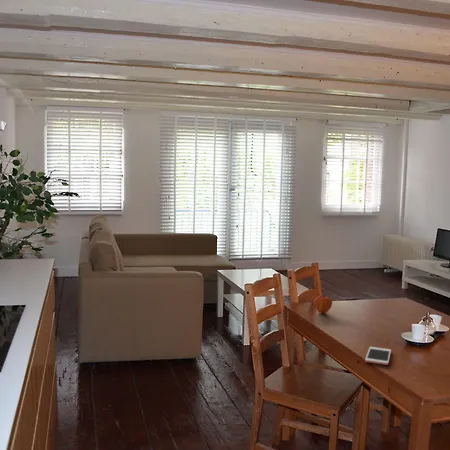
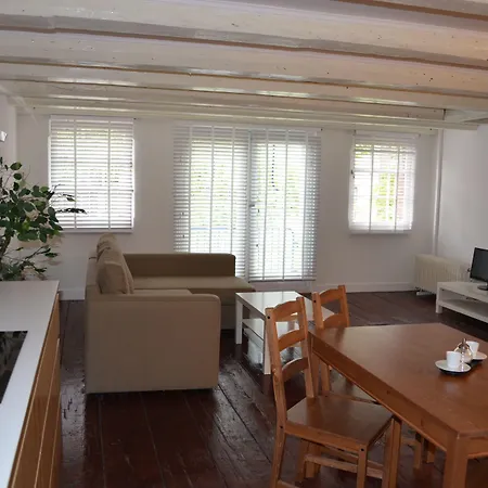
- cell phone (378, 355)
- fruit (323, 303)
